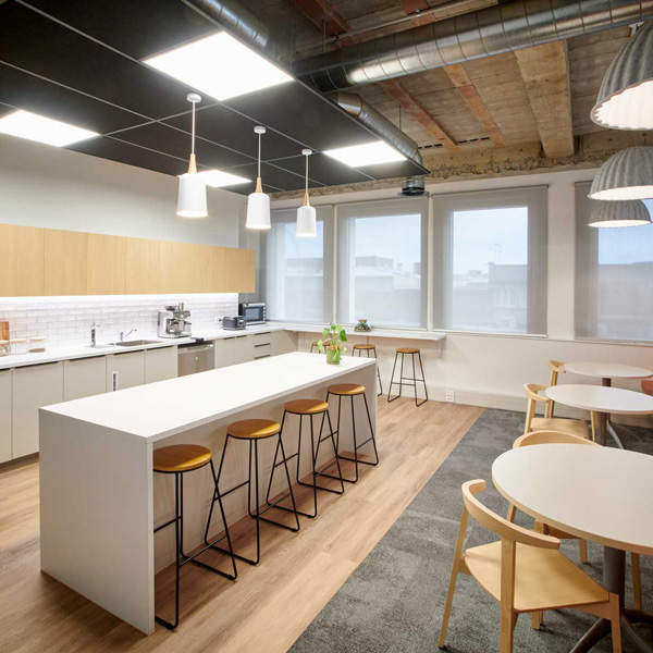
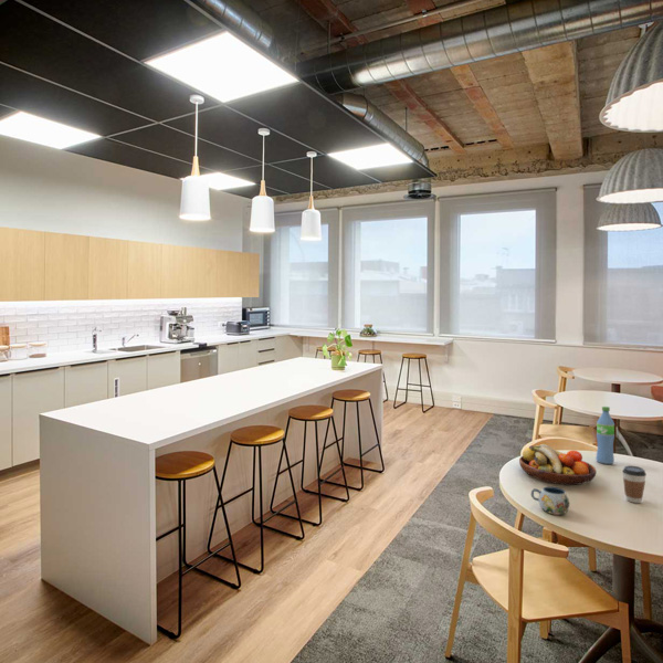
+ water bottle (604, 434)
+ fruit bowl (556, 461)
+ mug (549, 499)
+ coffee cup (633, 484)
